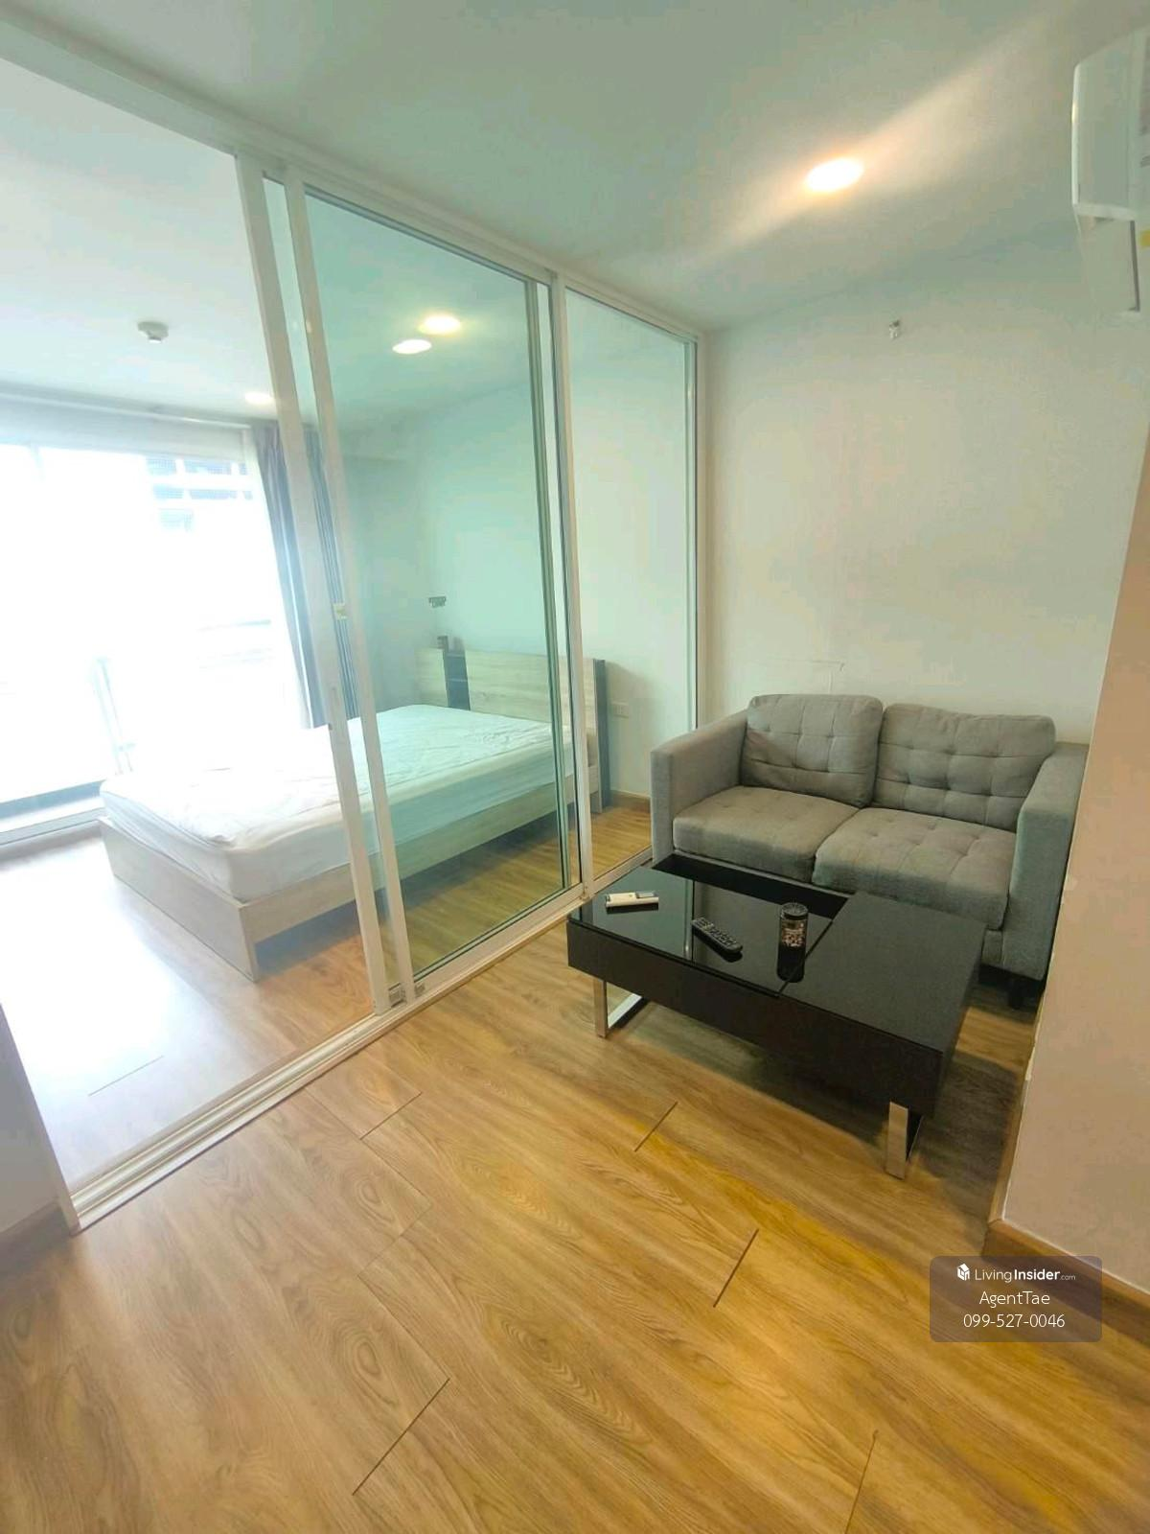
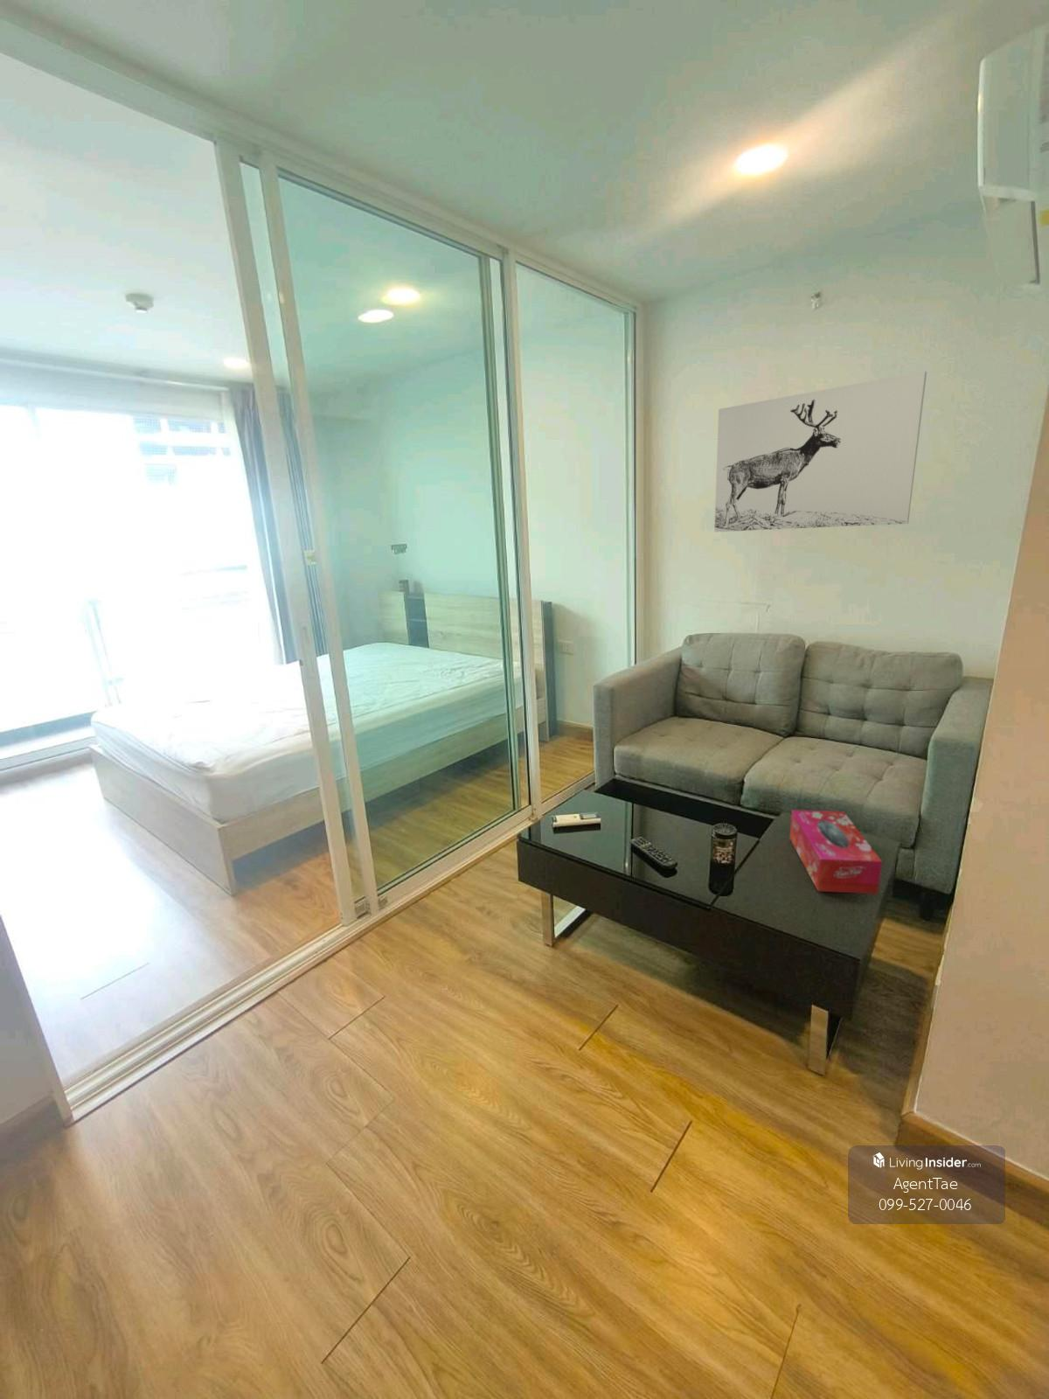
+ tissue box (831, 848)
+ wall art (807, 462)
